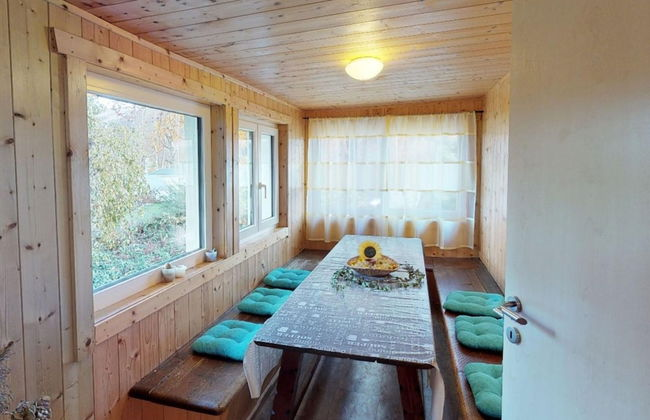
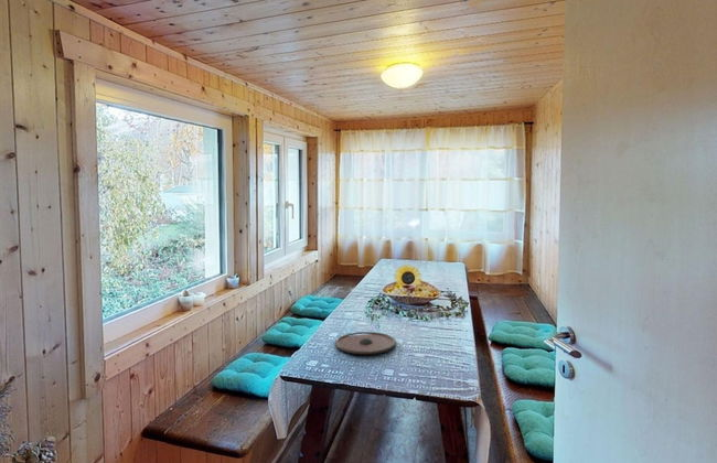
+ plate (365, 341)
